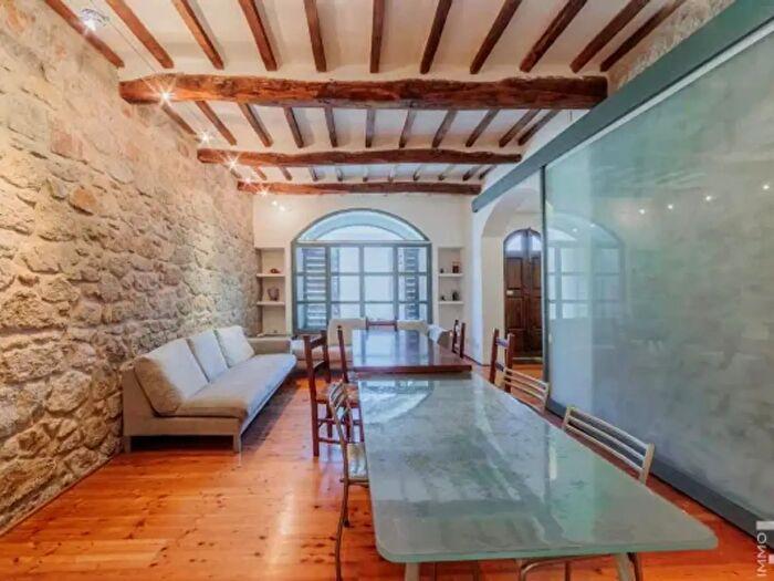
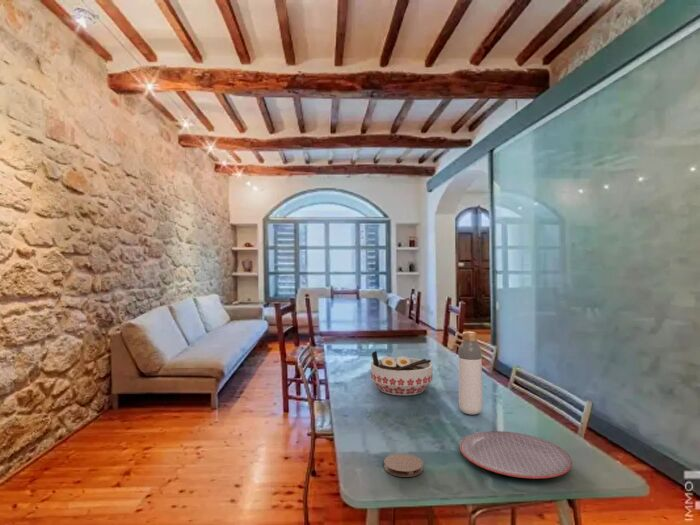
+ plate (513, 455)
+ bowl (401, 371)
+ bottle (470, 372)
+ coaster (403, 464)
